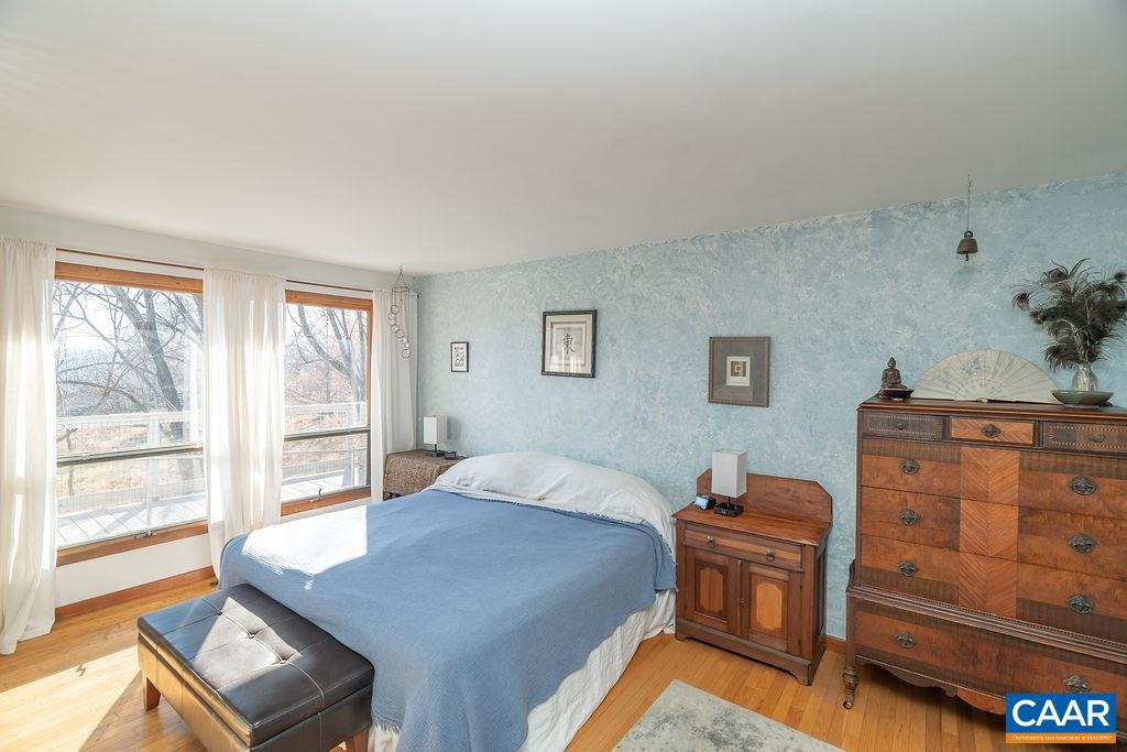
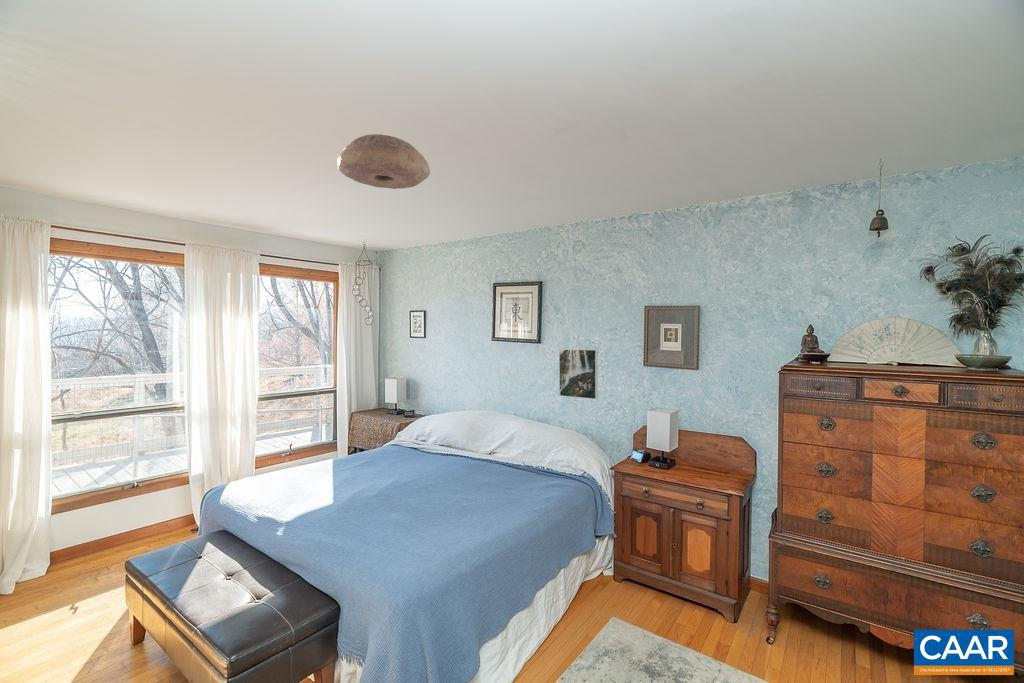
+ ceiling light (384, 160)
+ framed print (577, 373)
